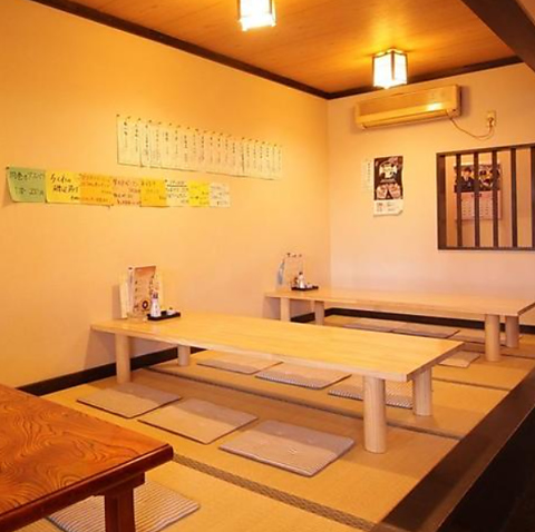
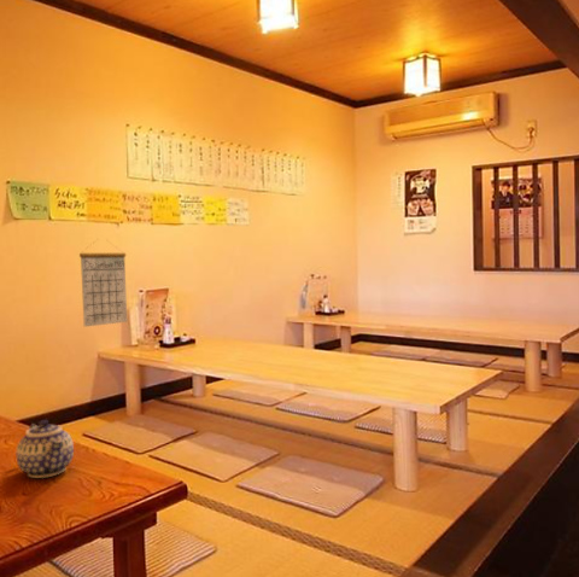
+ teapot (45, 445)
+ calendar (104, 280)
